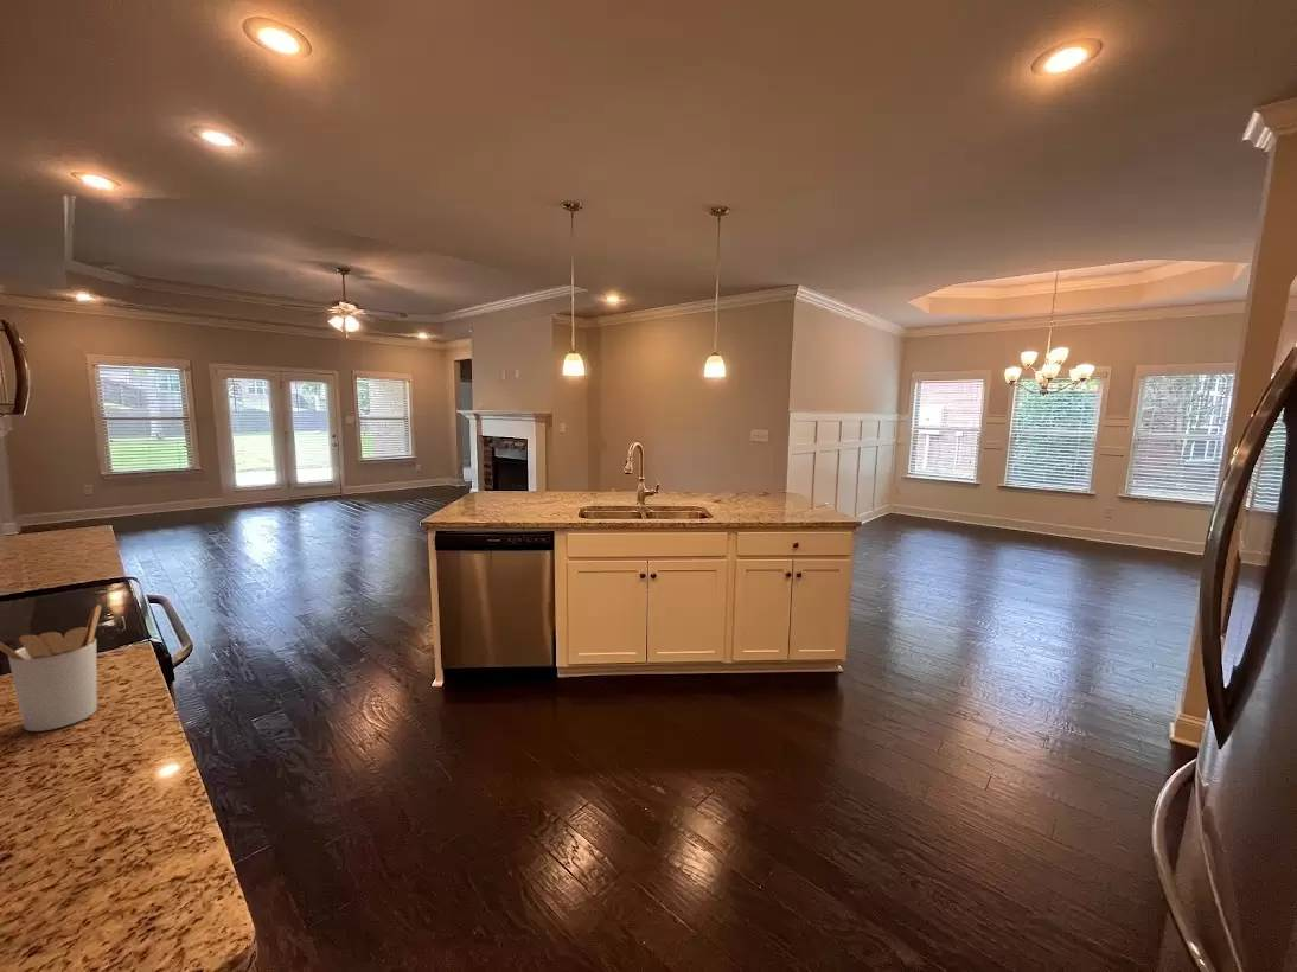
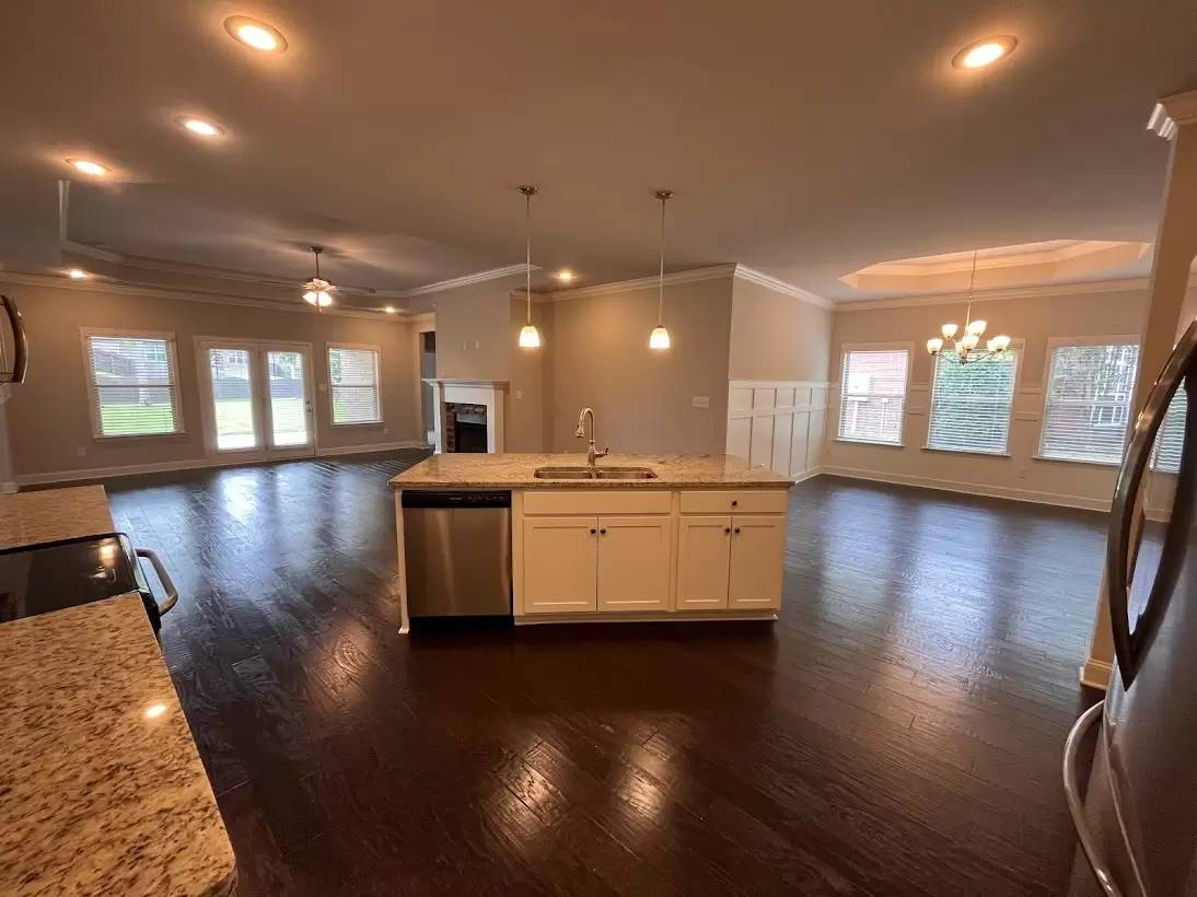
- utensil holder (57, 670)
